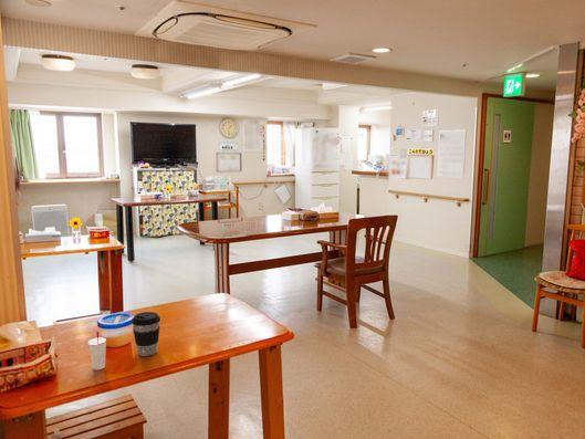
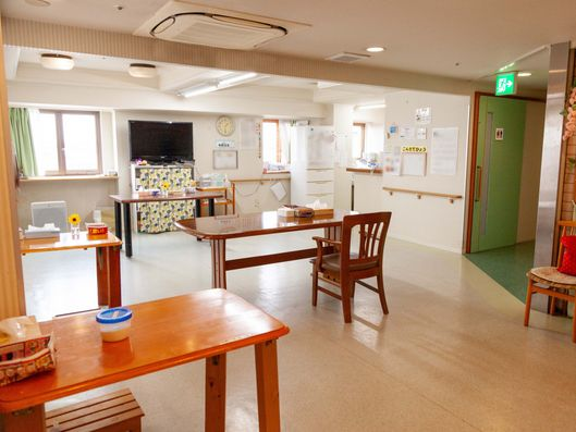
- cup (97, 349)
- coffee cup (146, 334)
